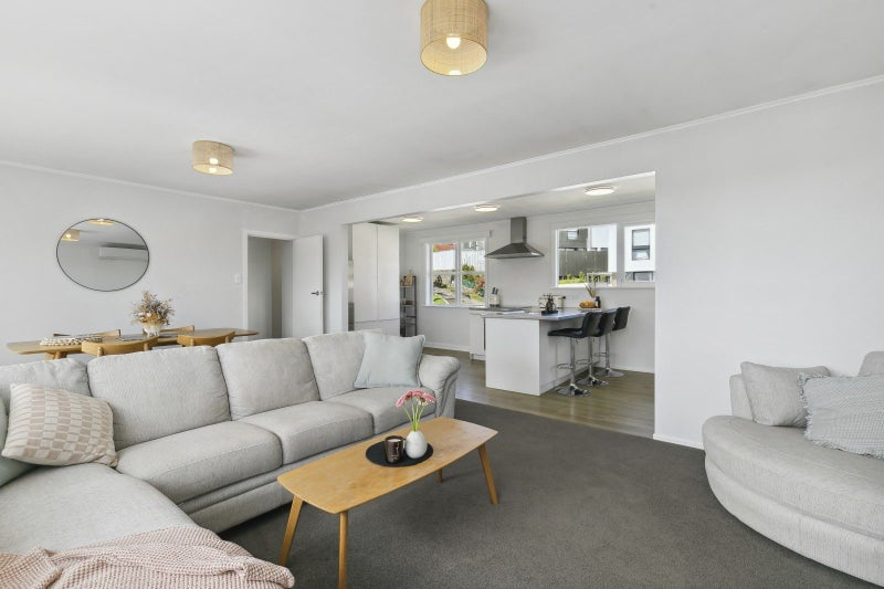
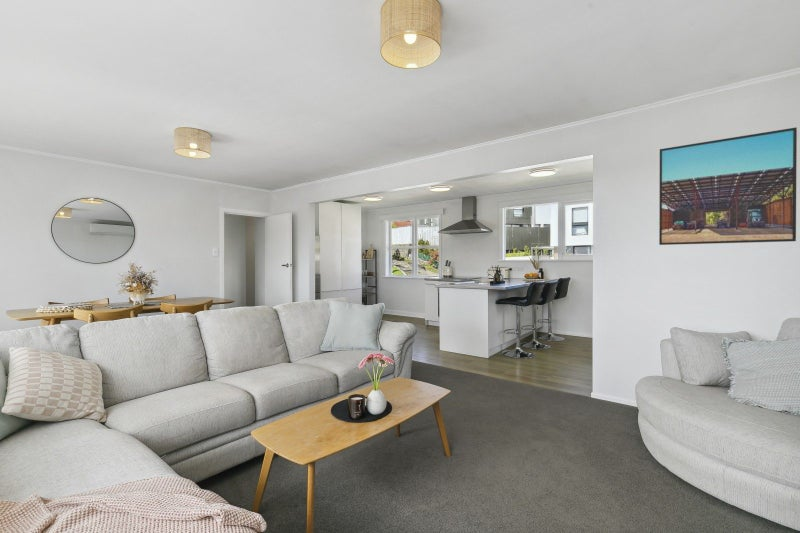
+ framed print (721, 191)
